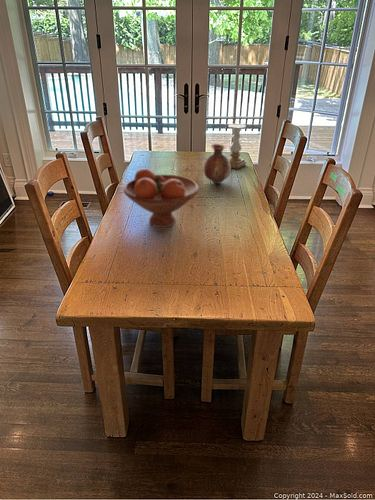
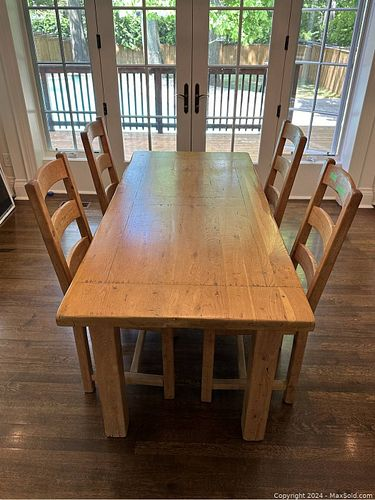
- fruit bowl (161, 197)
- candle holder (235, 145)
- vase (217, 164)
